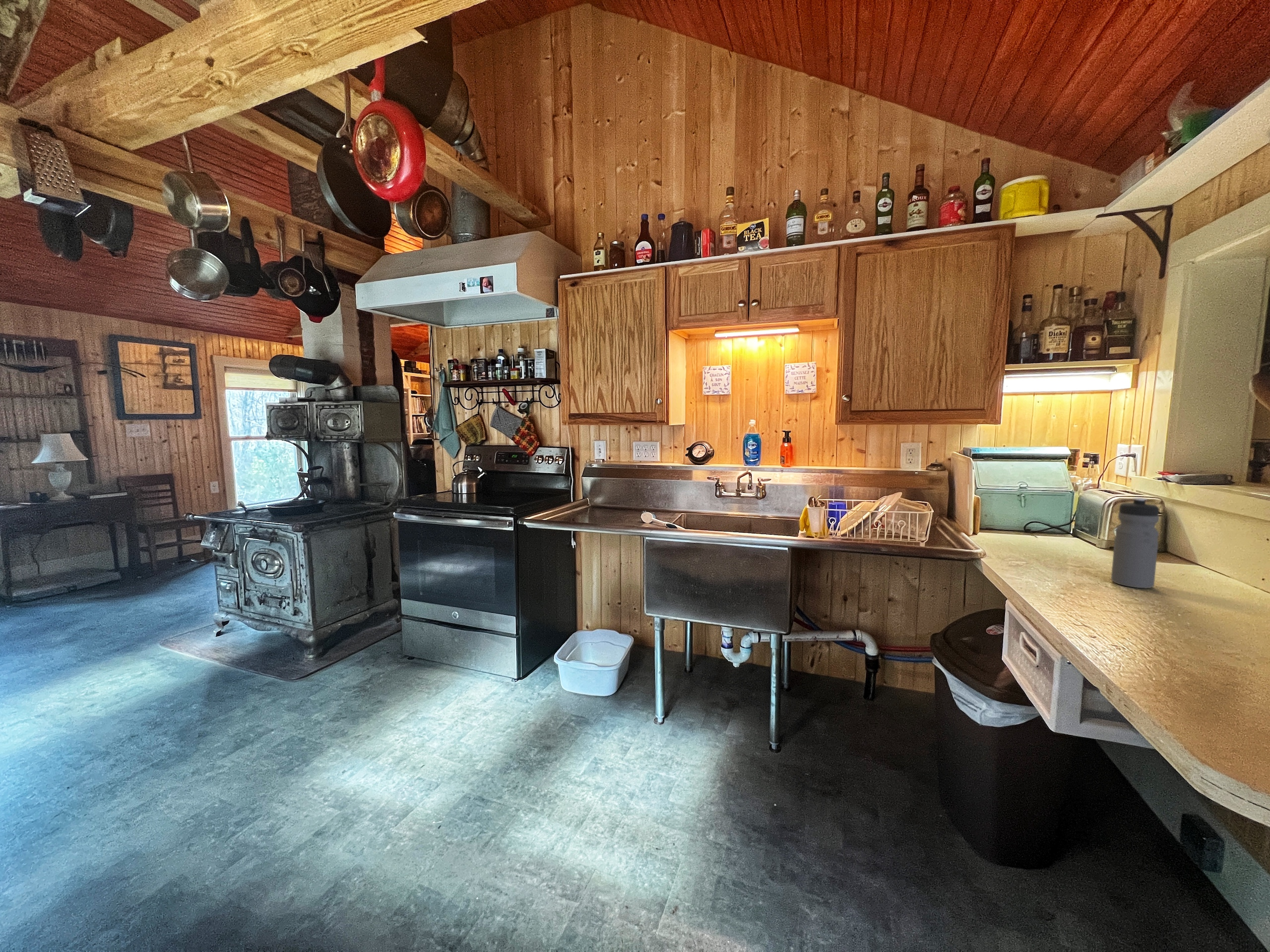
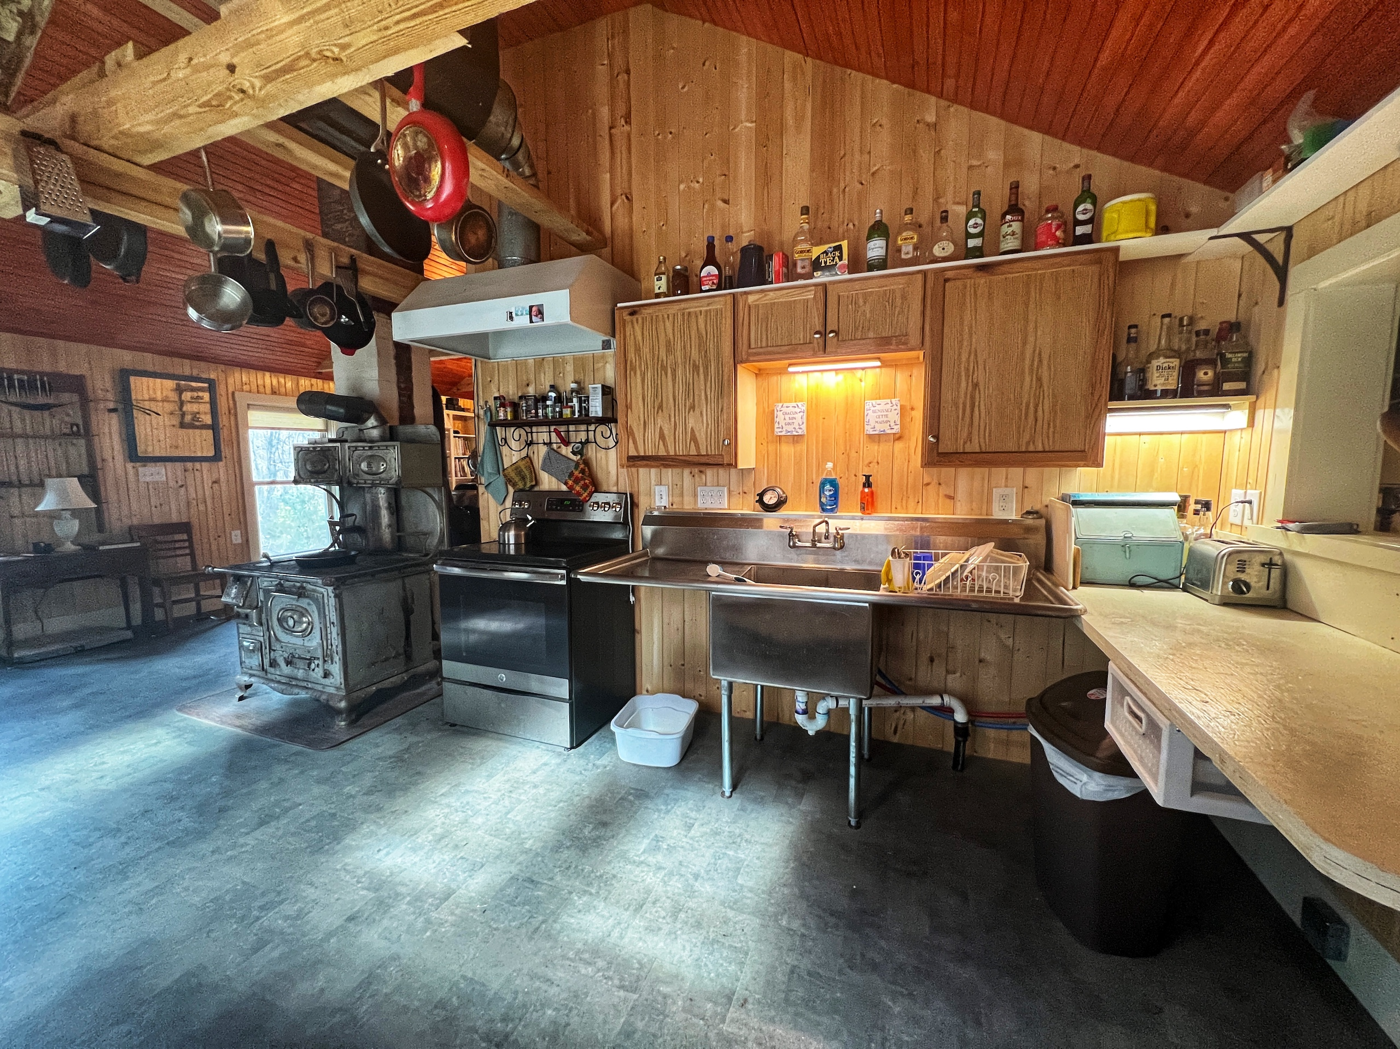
- water bottle (1136, 541)
